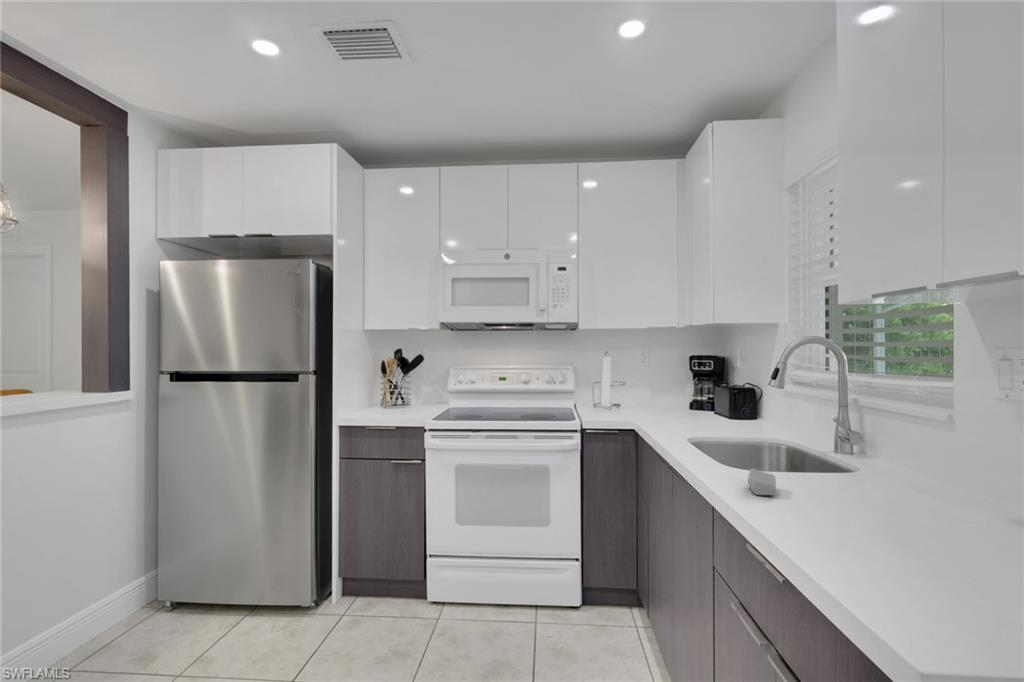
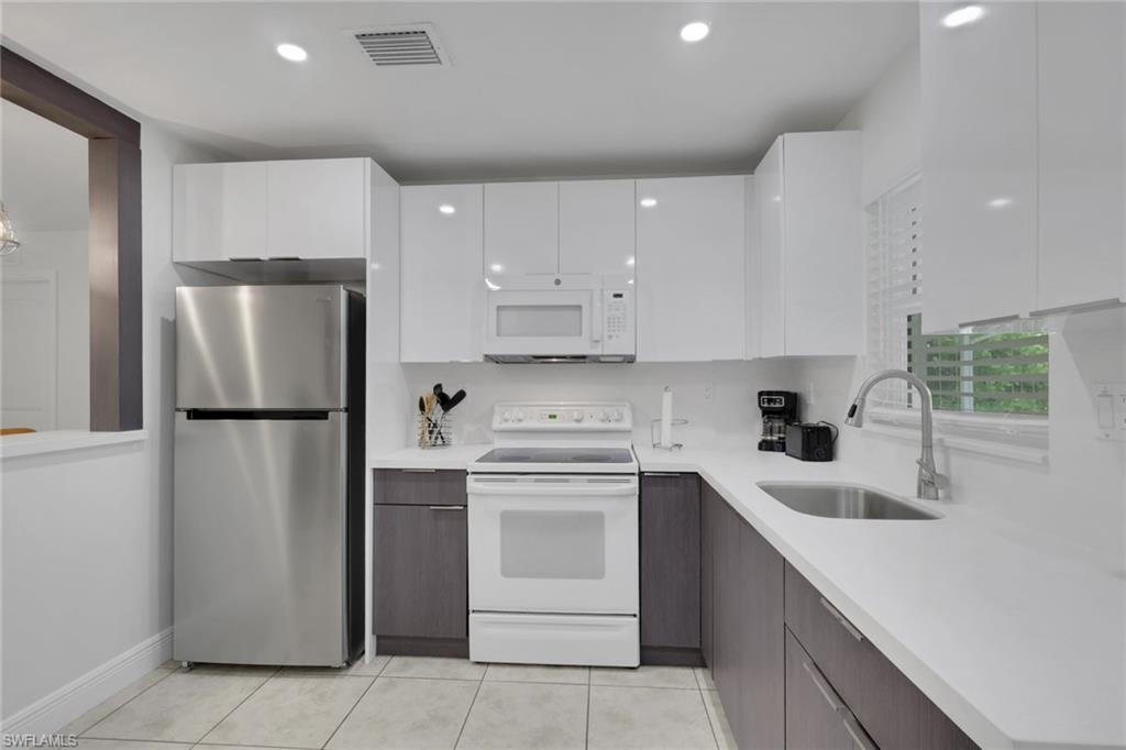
- soap bar (761, 481)
